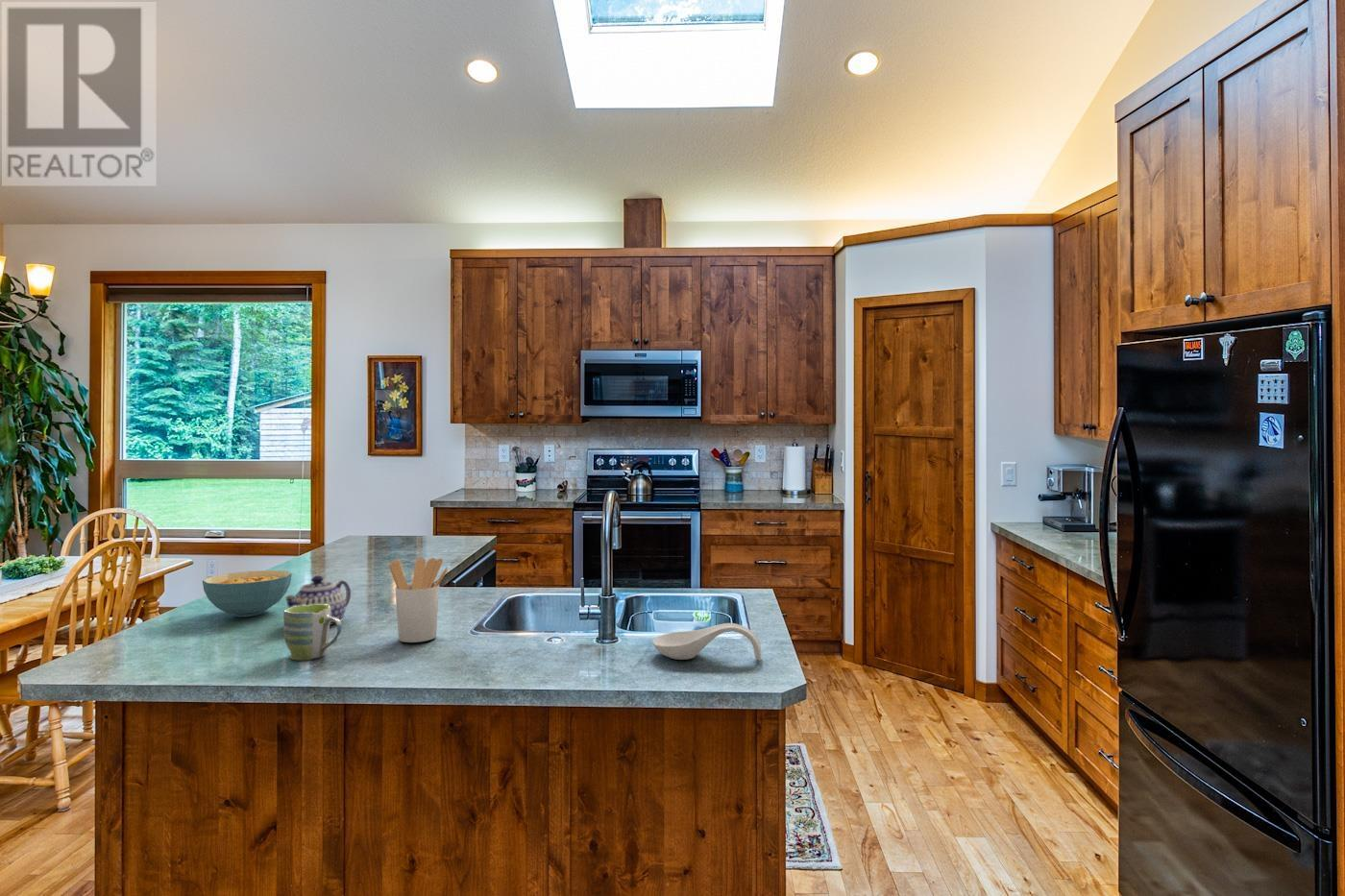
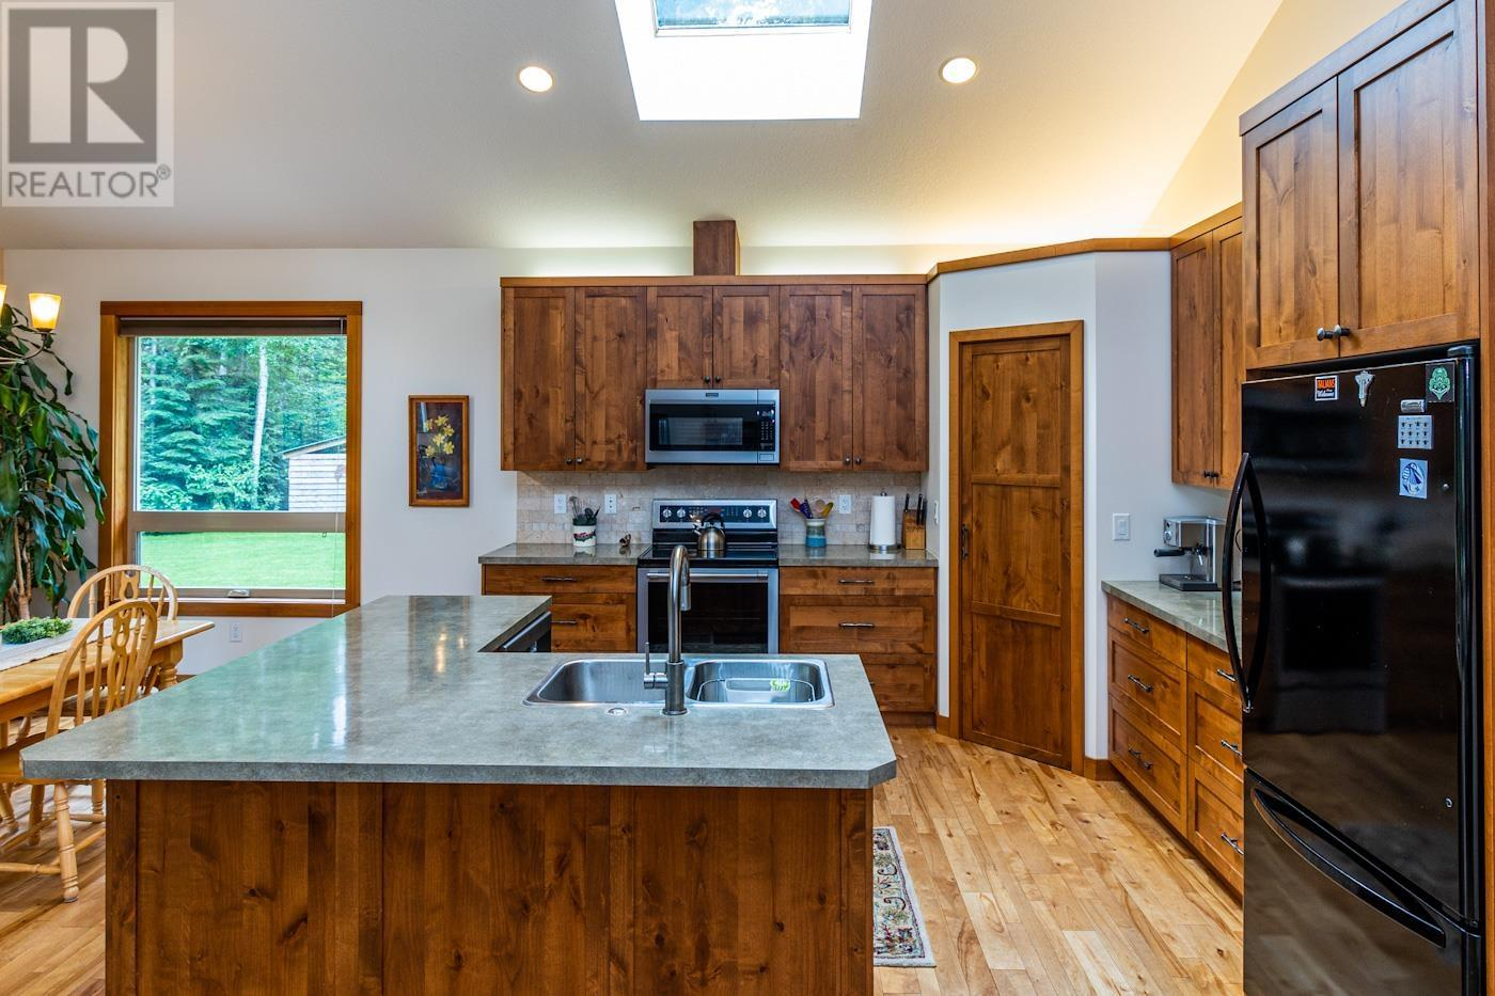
- teapot (319, 598)
- spoon rest (706, 640)
- utensil holder (421, 596)
- cereal bowl (248, 595)
- mug (314, 631)
